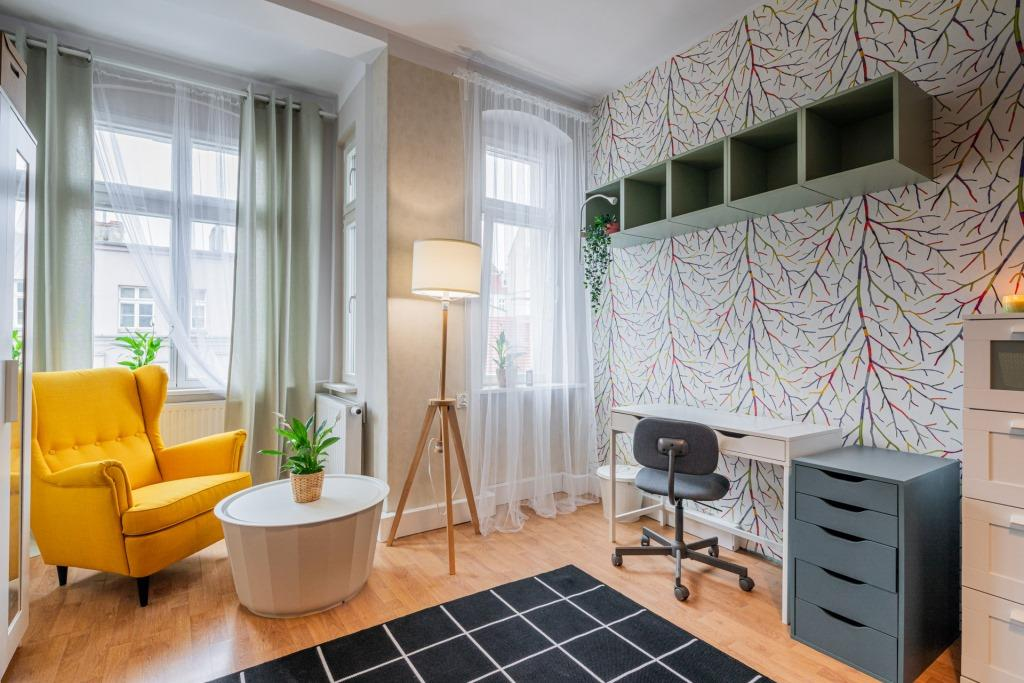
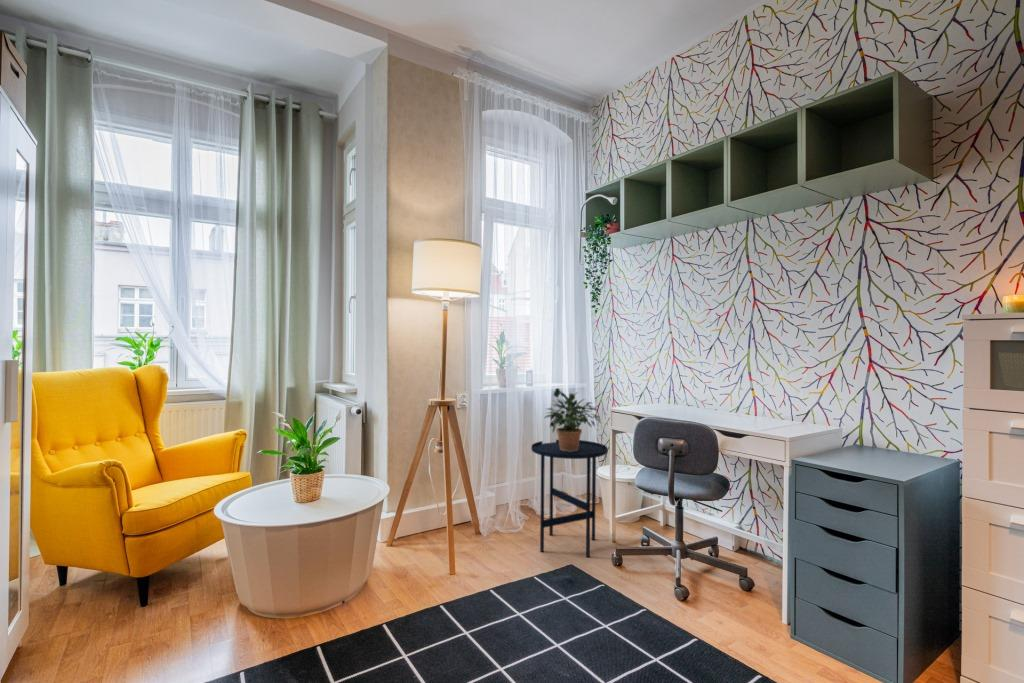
+ potted plant (573, 418)
+ side table (568, 495)
